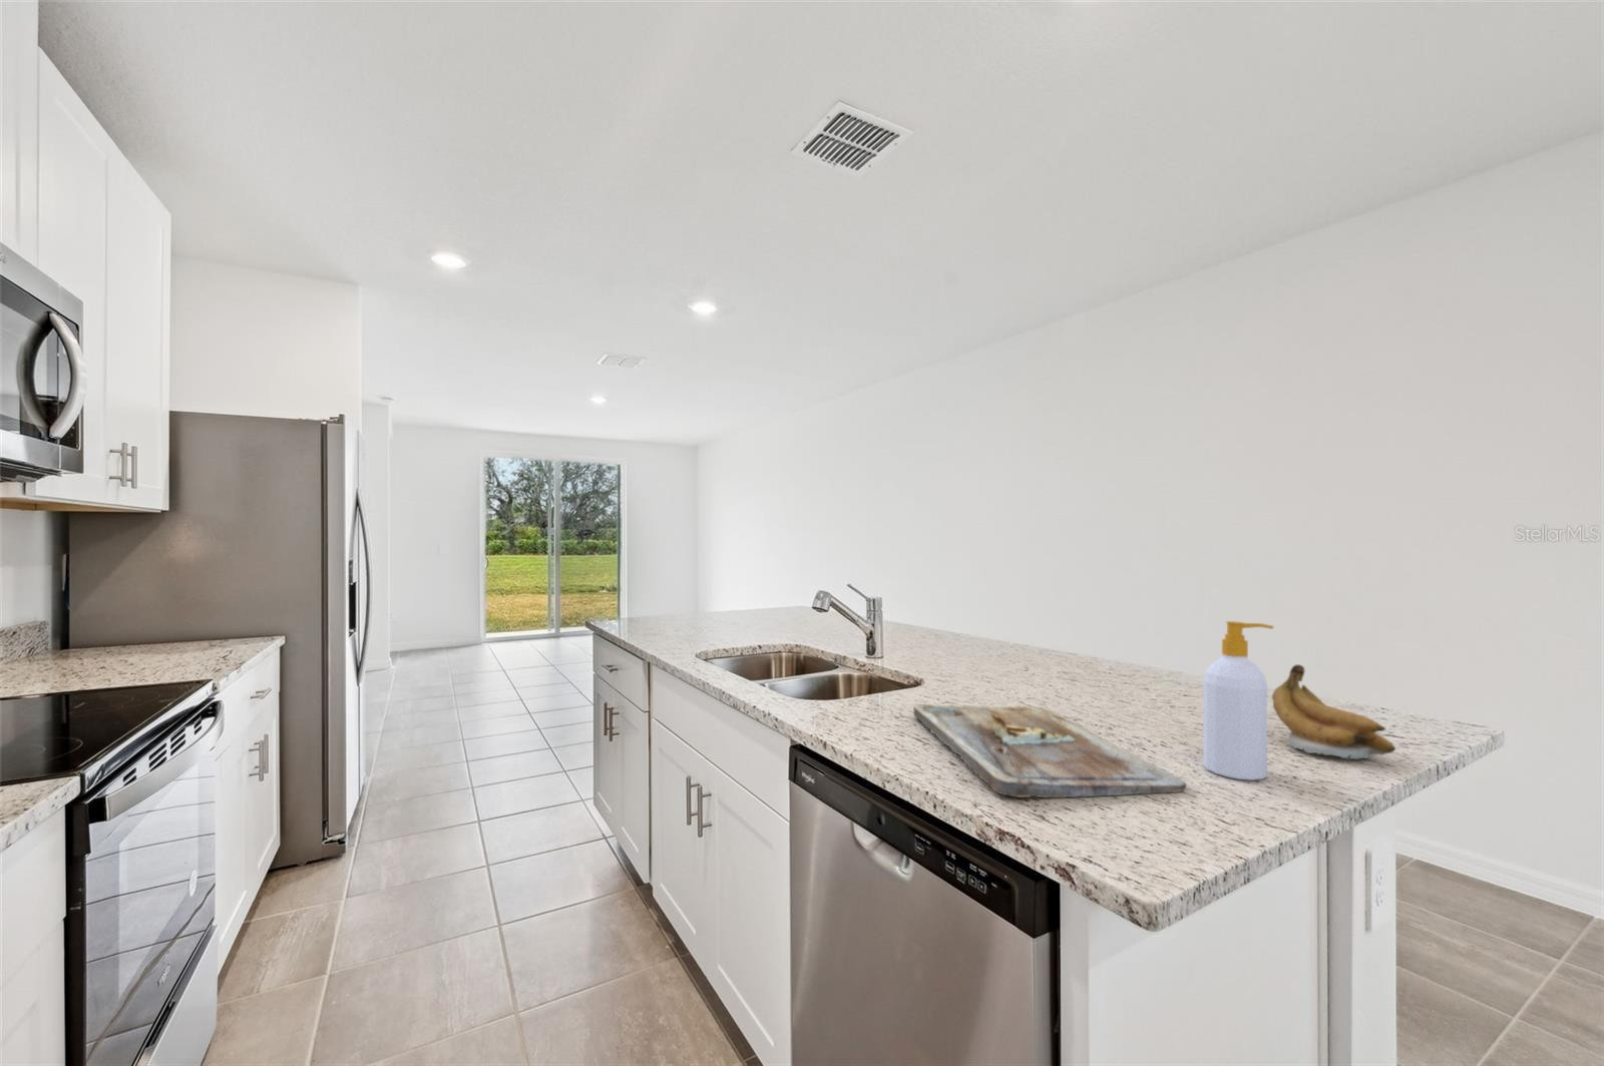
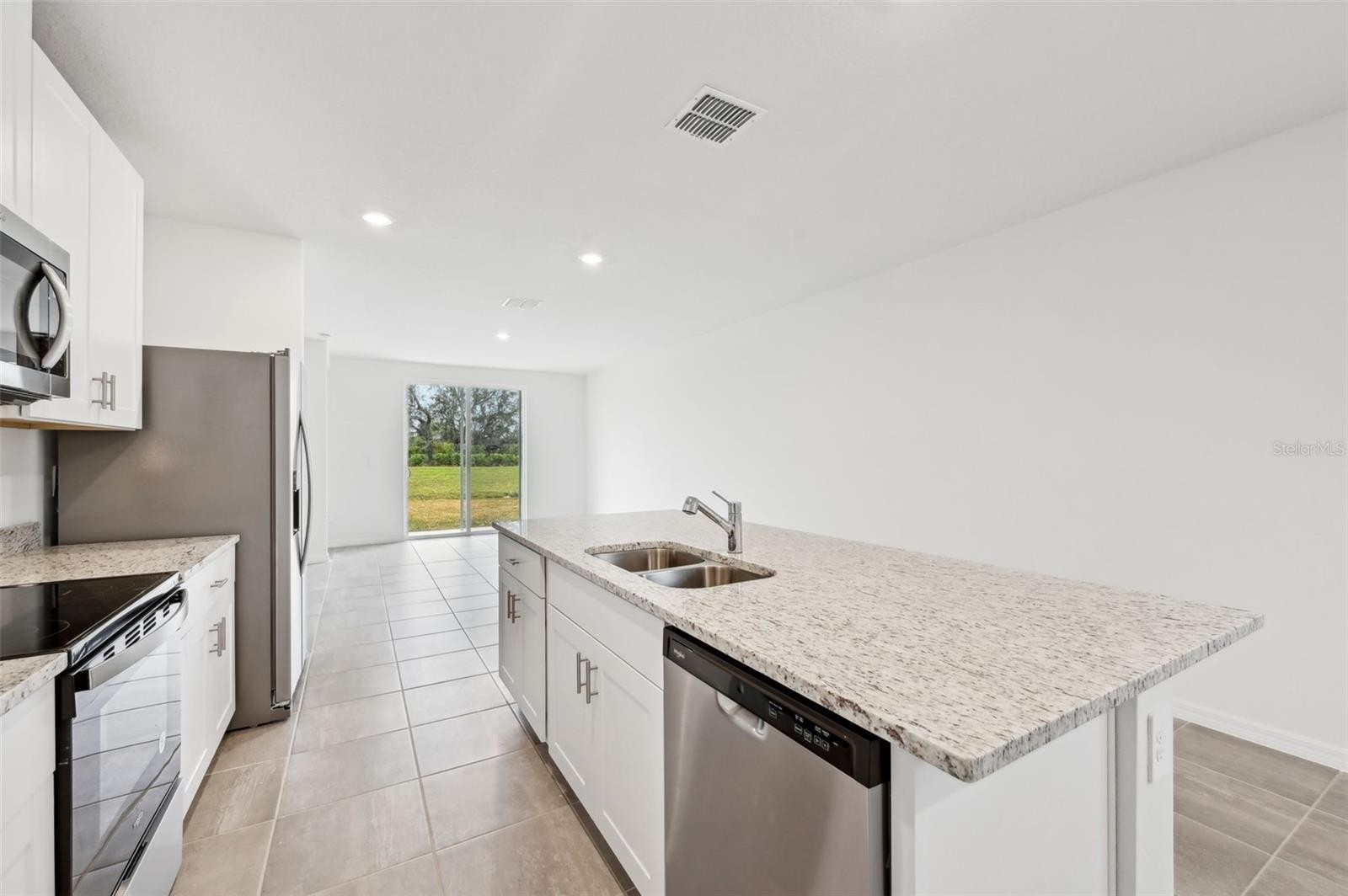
- banana (1328, 713)
- soap bottle (1238, 696)
- cutting board (1027, 728)
